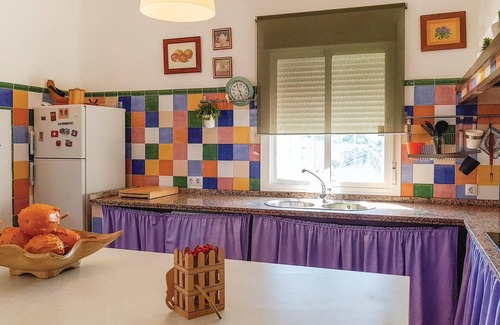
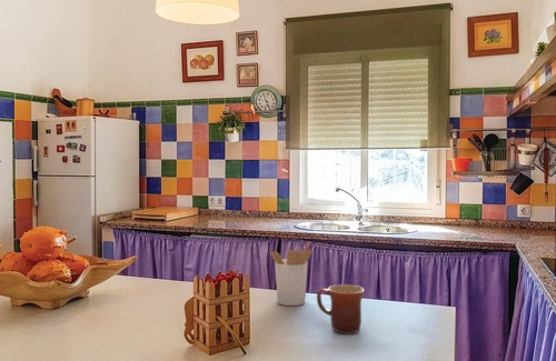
+ mug (339, 308)
+ utensil holder (294, 273)
